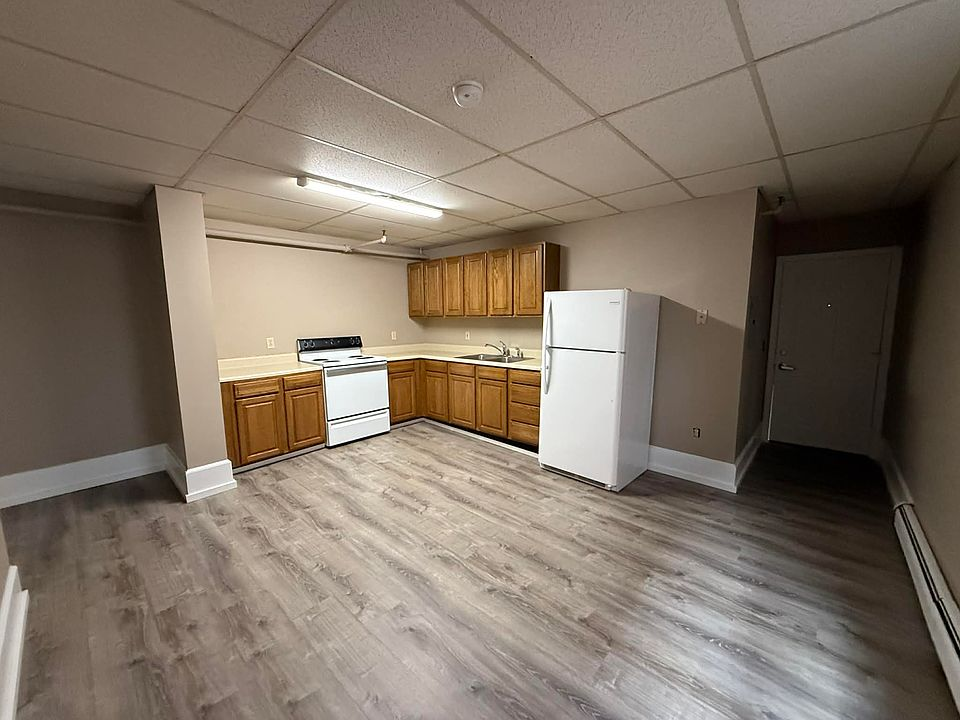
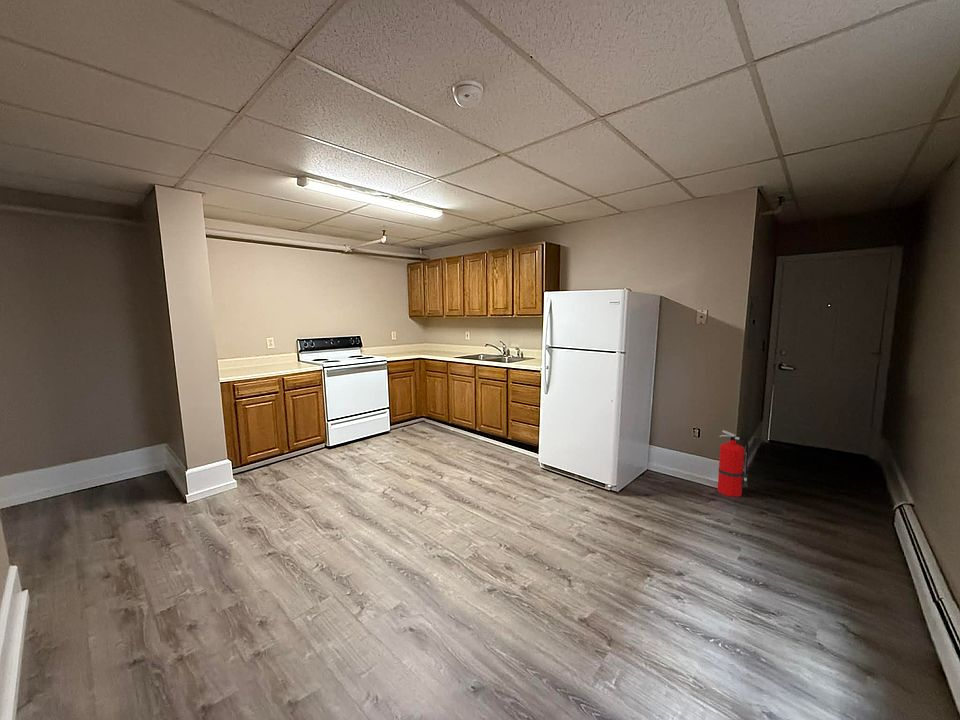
+ fire extinguisher (733, 463)
